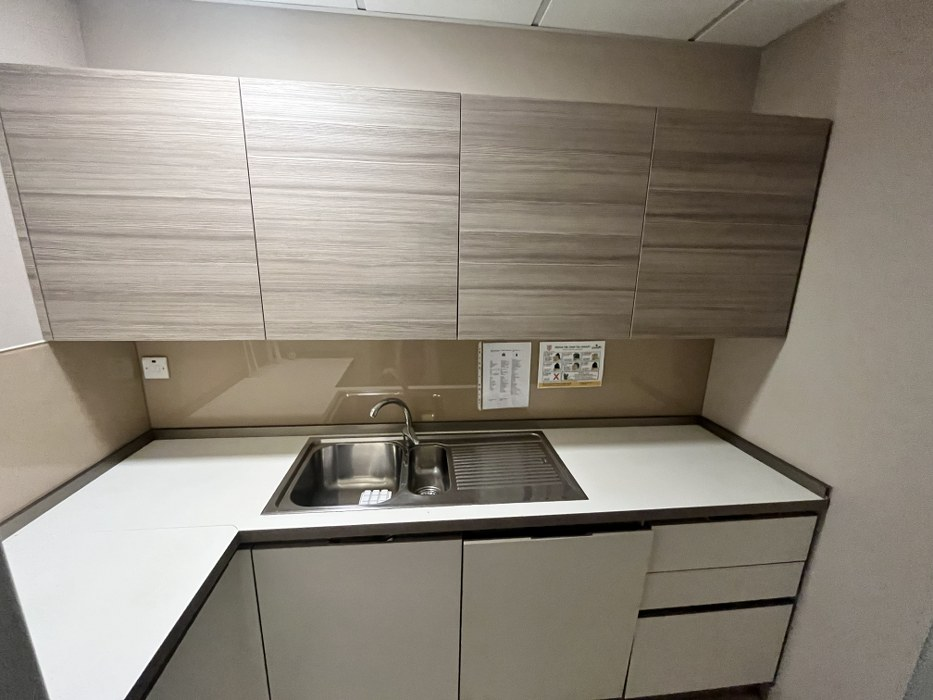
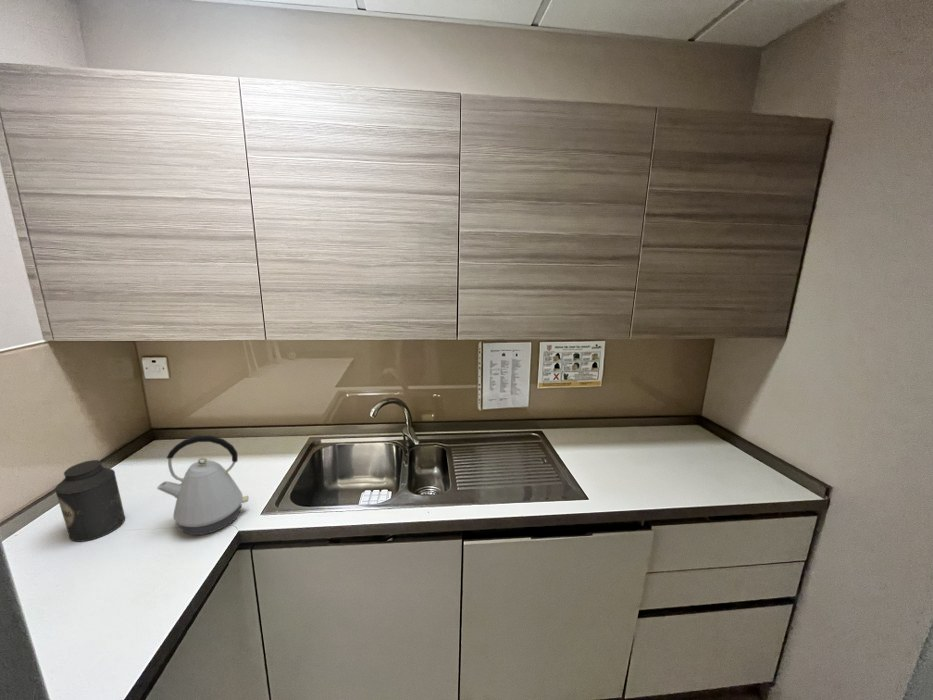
+ canister (90, 497)
+ kettle (202, 479)
